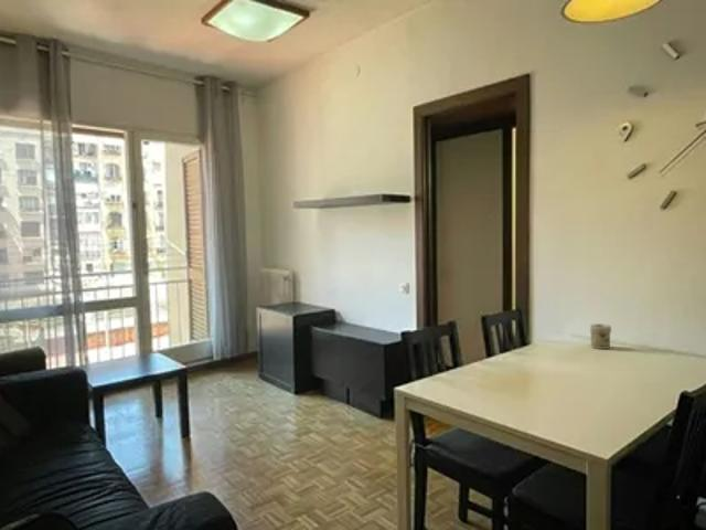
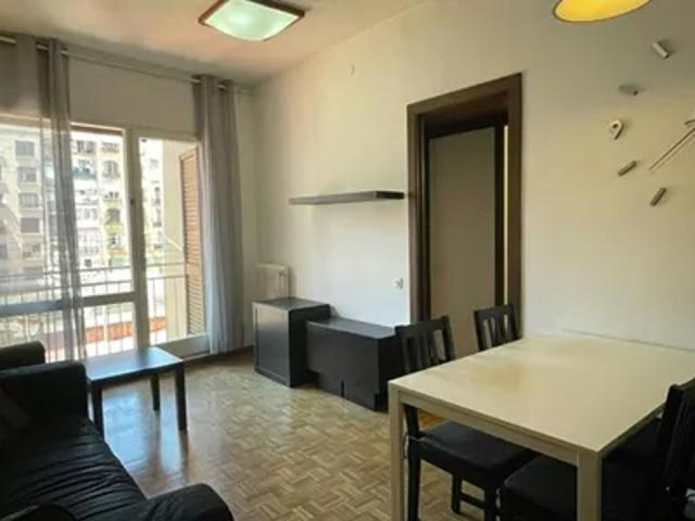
- jar (600, 336)
